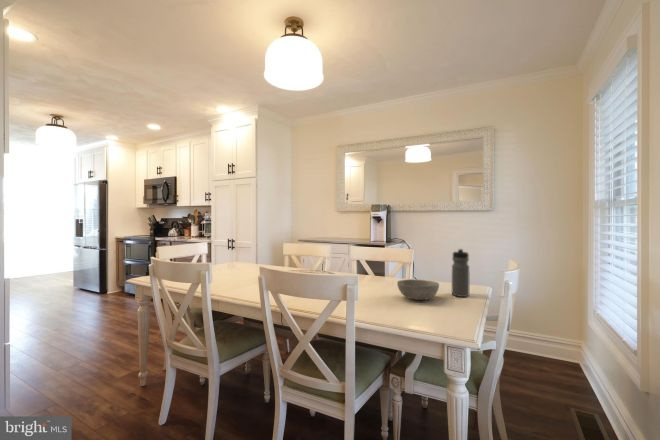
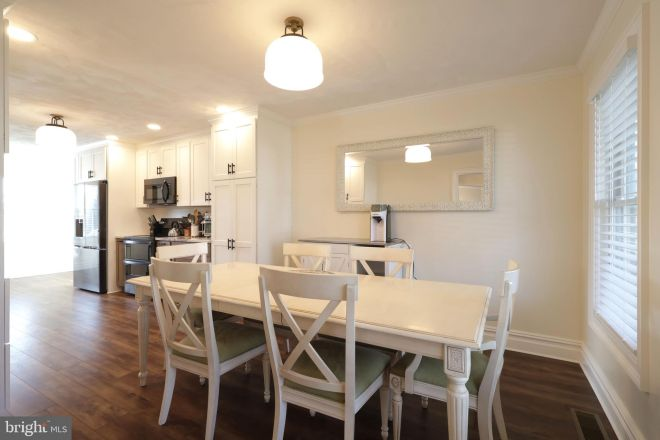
- water bottle (460, 271)
- bowl (417, 290)
